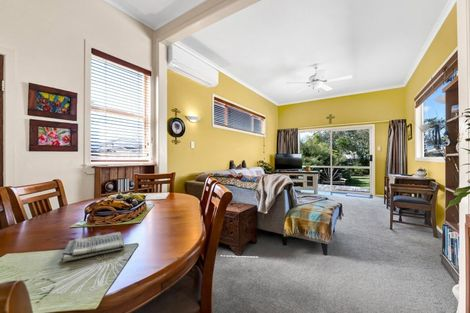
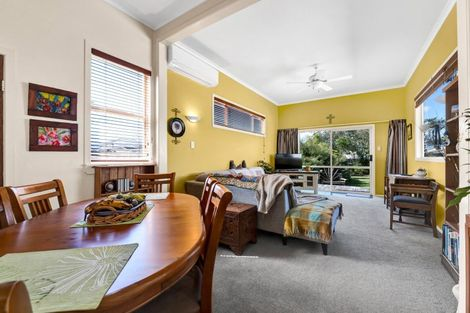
- dish towel (95, 243)
